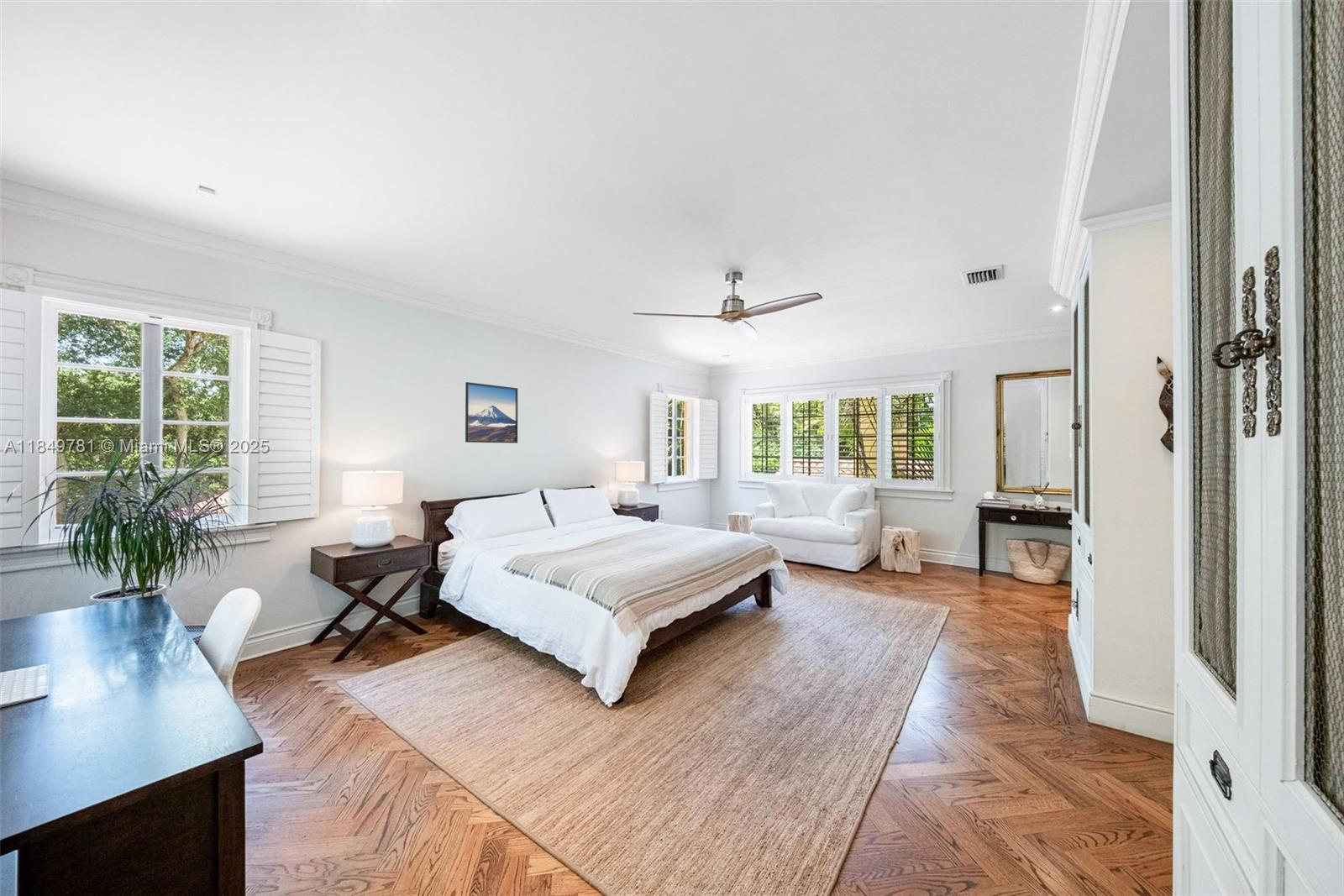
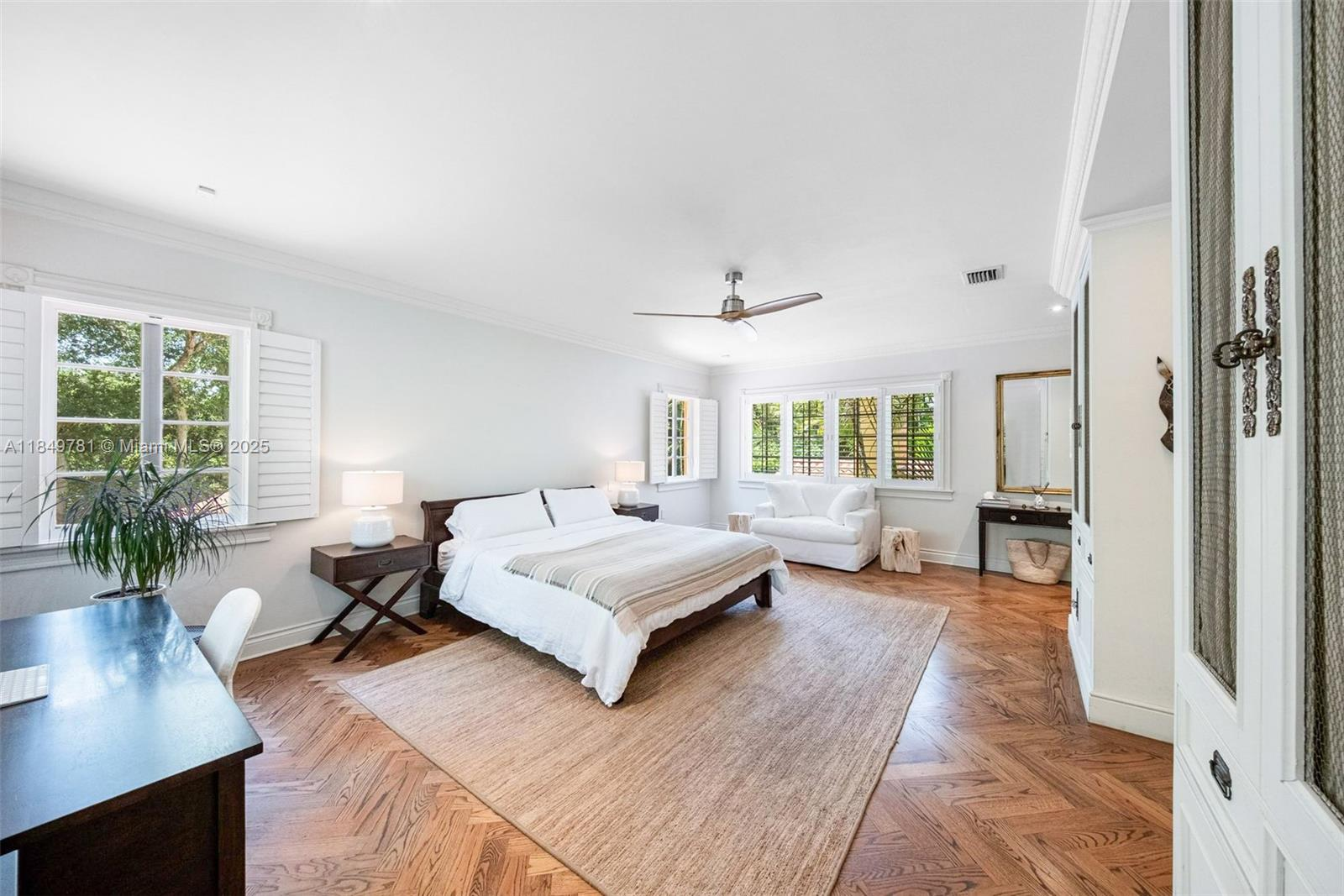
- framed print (492, 414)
